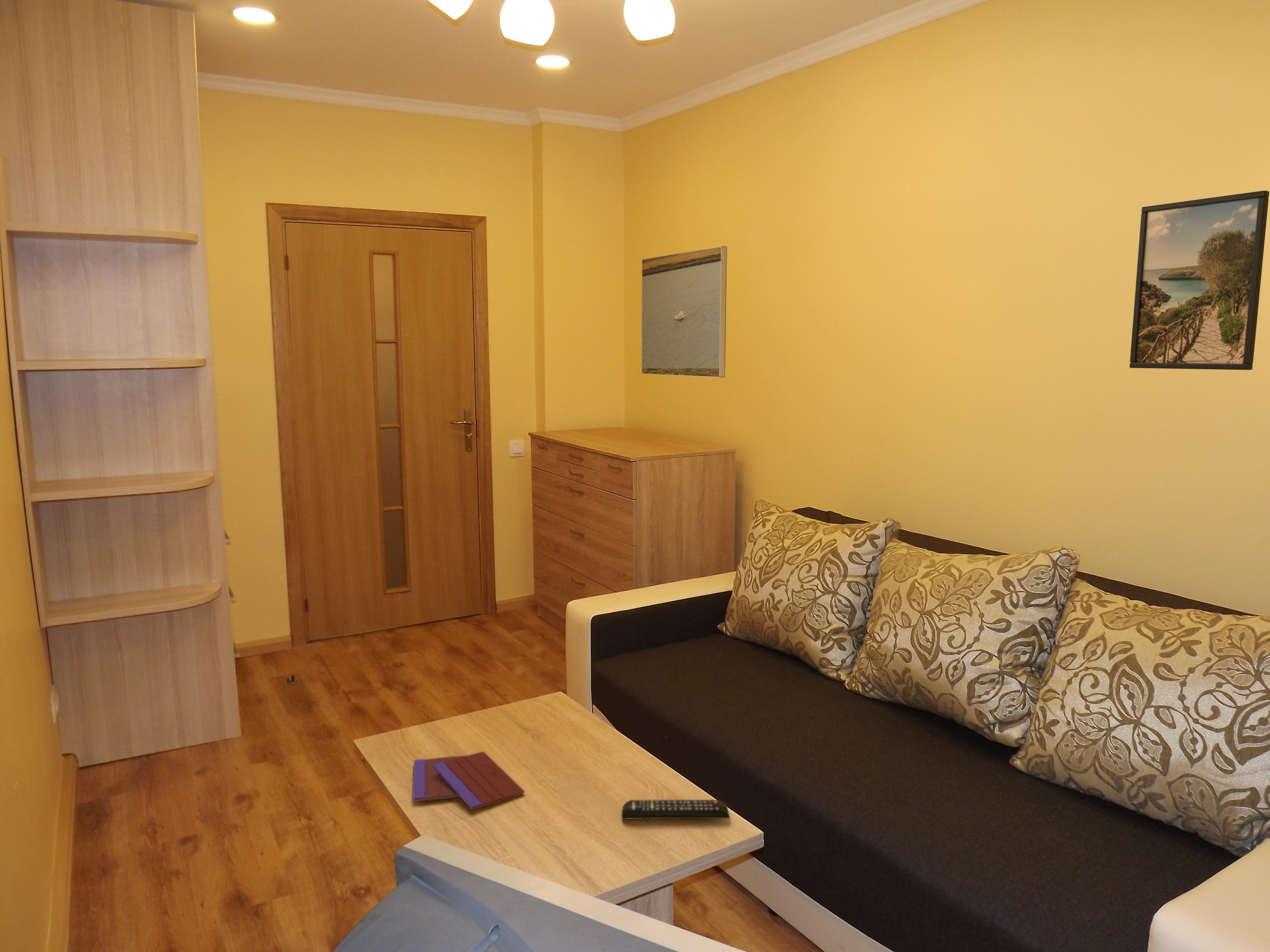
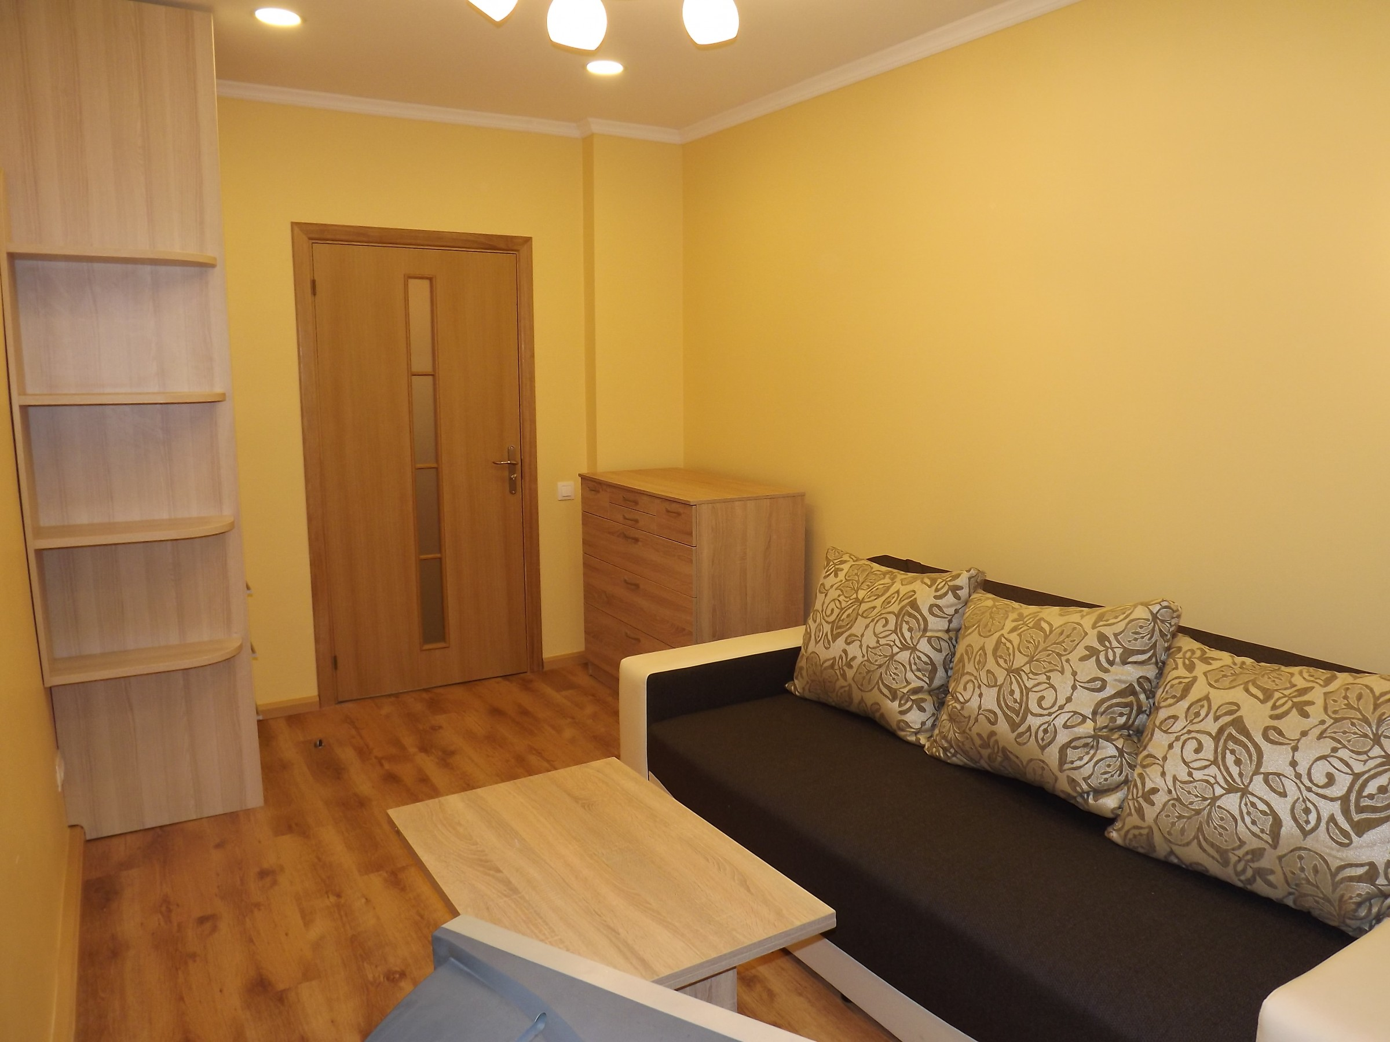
- book (468, 776)
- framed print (1195, 285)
- remote control (675, 810)
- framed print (681, 315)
